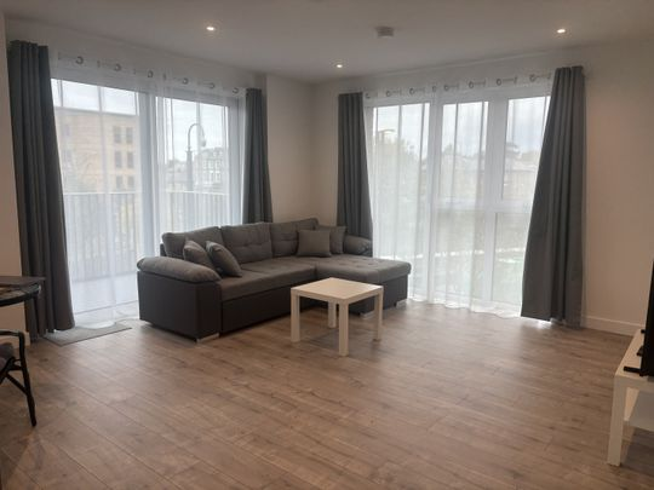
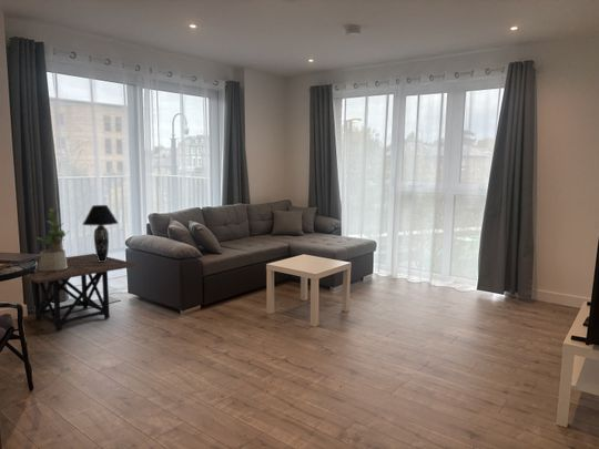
+ table lamp (101, 233)
+ side table (71, 293)
+ potted plant (51, 238)
